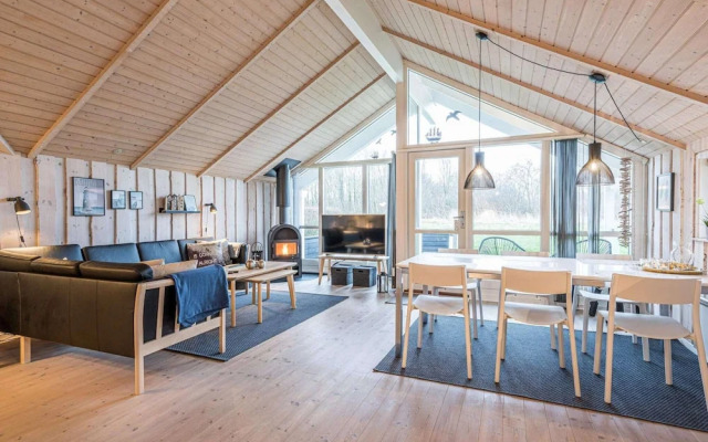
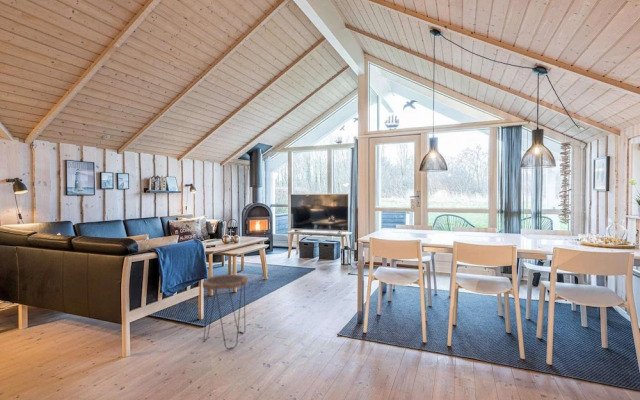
+ side table (219, 309)
